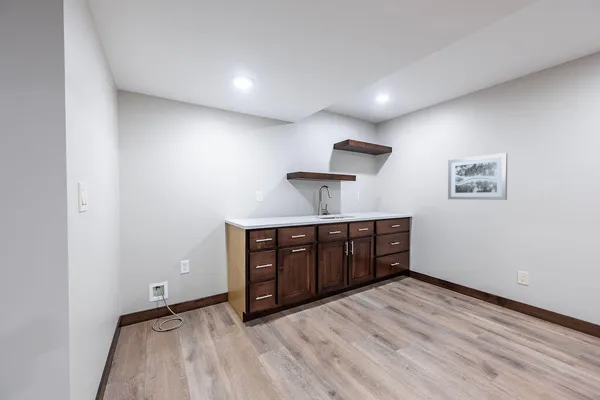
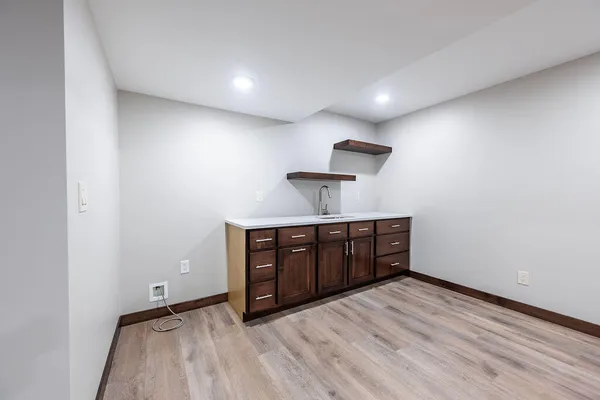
- wall art (475, 178)
